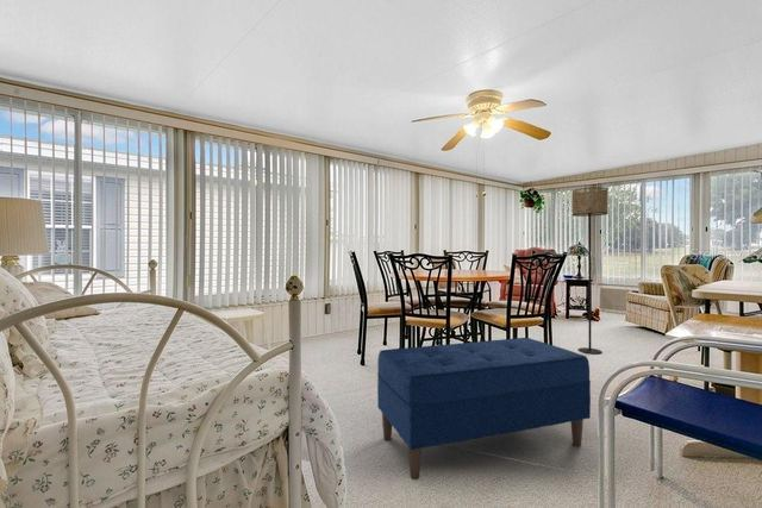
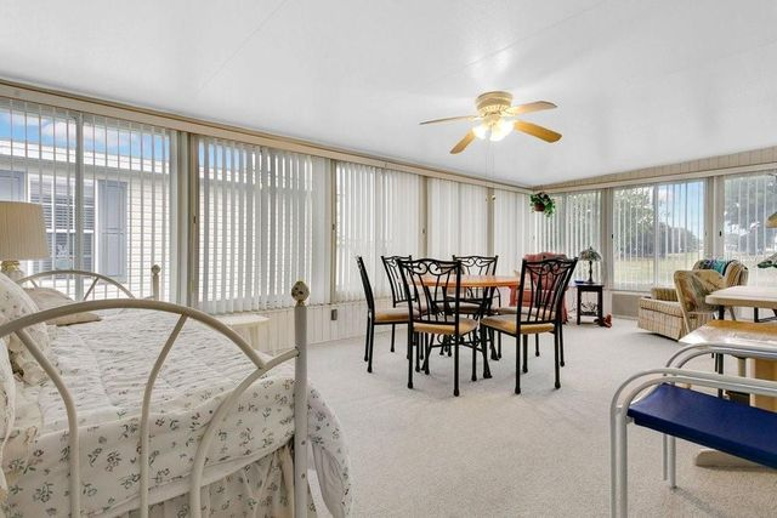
- bench (480, 396)
- floor lamp (589, 270)
